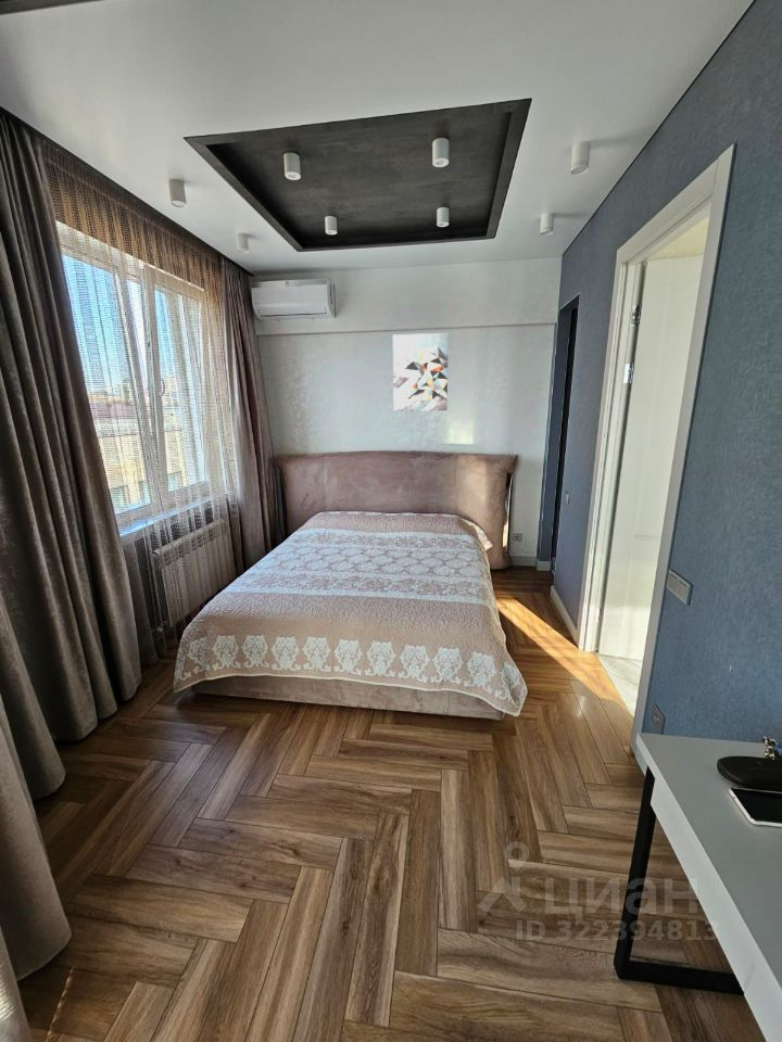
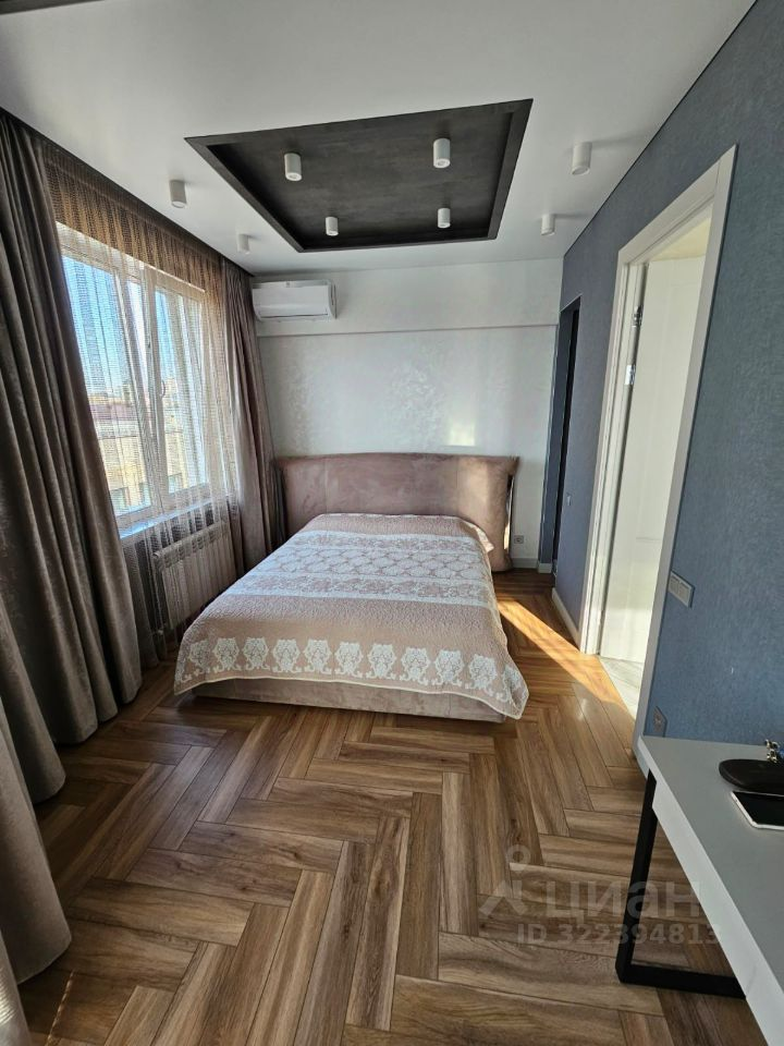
- wall art (420, 373)
